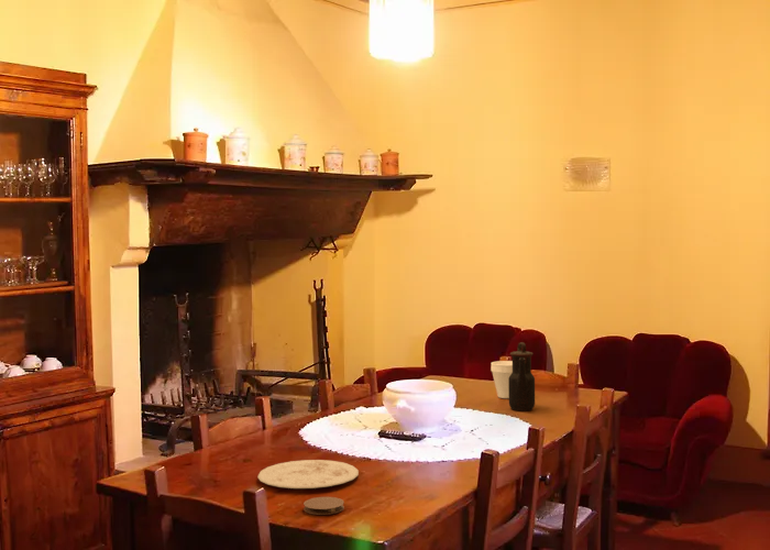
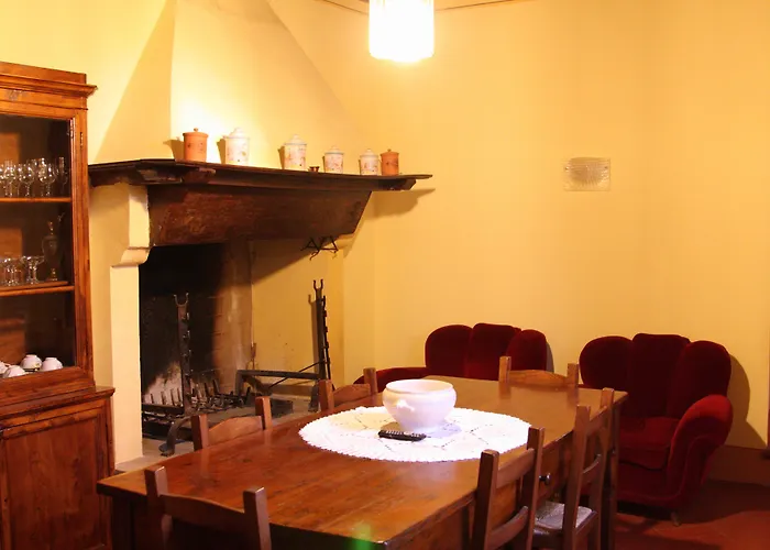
- coaster (323, 505)
- cup (506, 380)
- teapot (521, 375)
- plate (308, 474)
